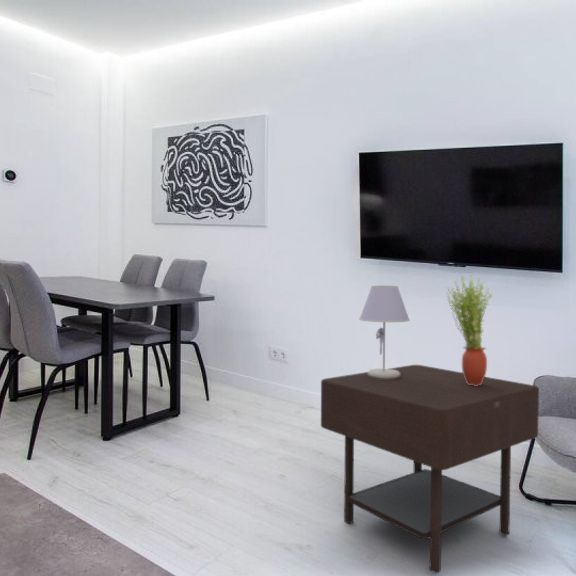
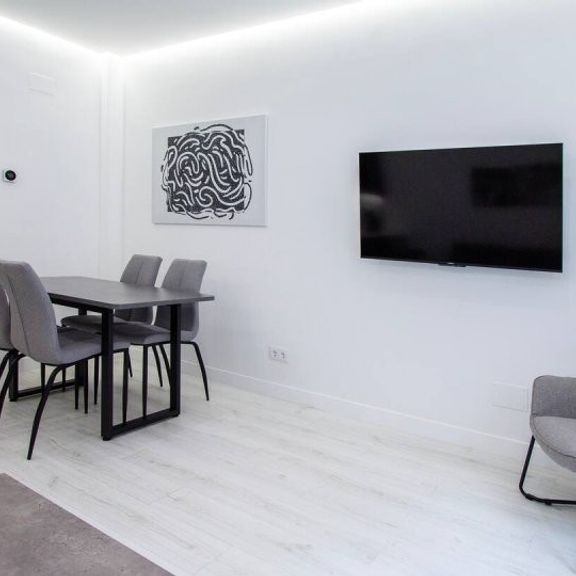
- side table (425, 455)
- potted plant (466, 329)
- table lamp (384, 330)
